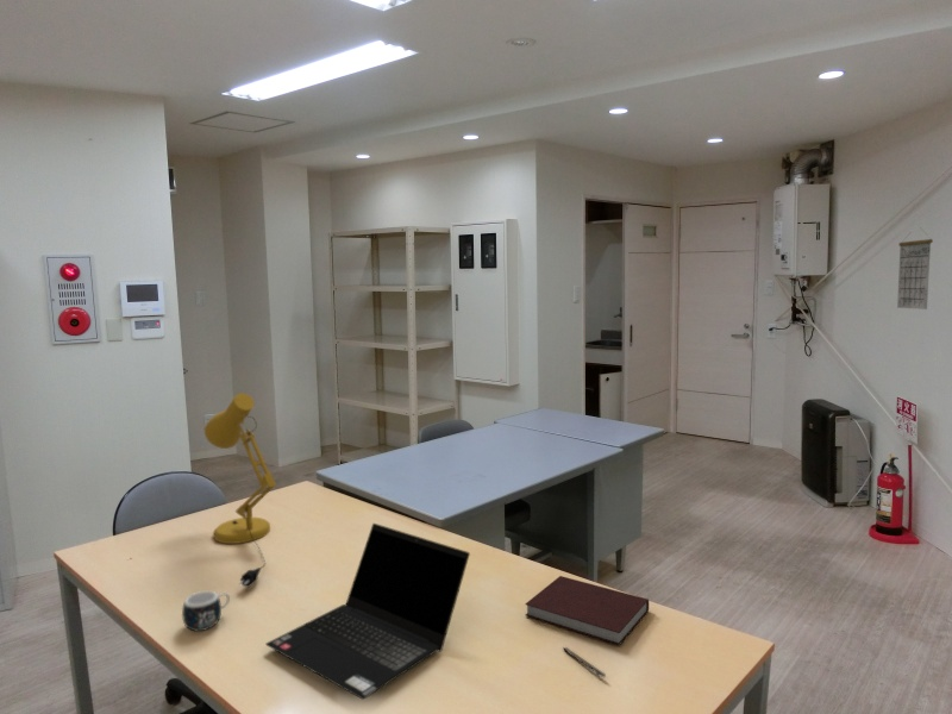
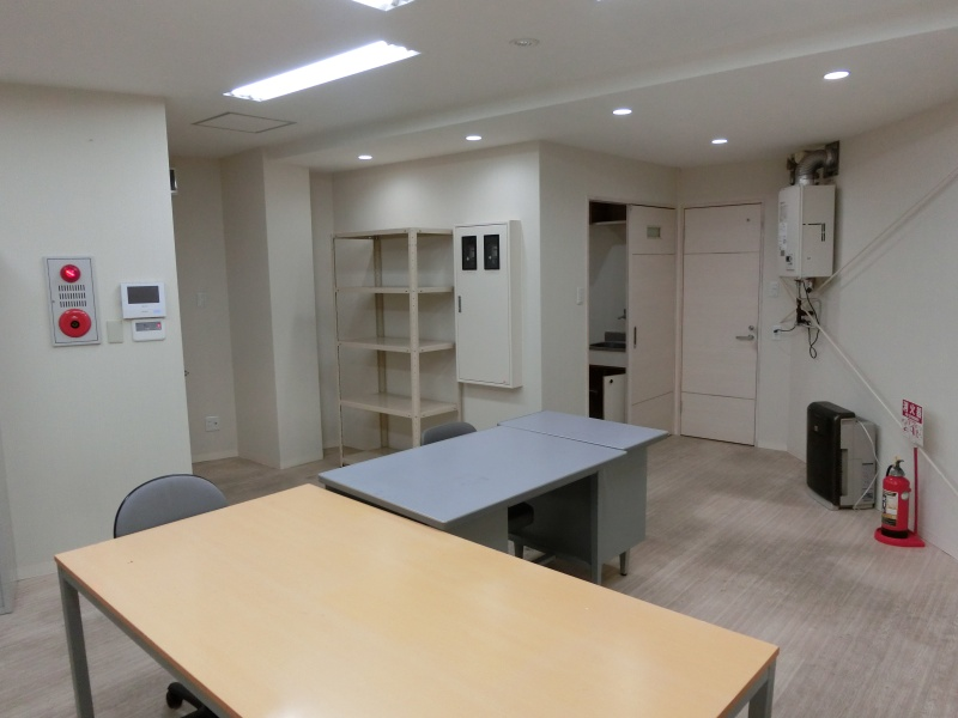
- desk lamp (253, 469)
- notebook (587, 607)
- pen (582, 660)
- laptop computer (369, 600)
- calendar (914, 267)
- mug (207, 608)
